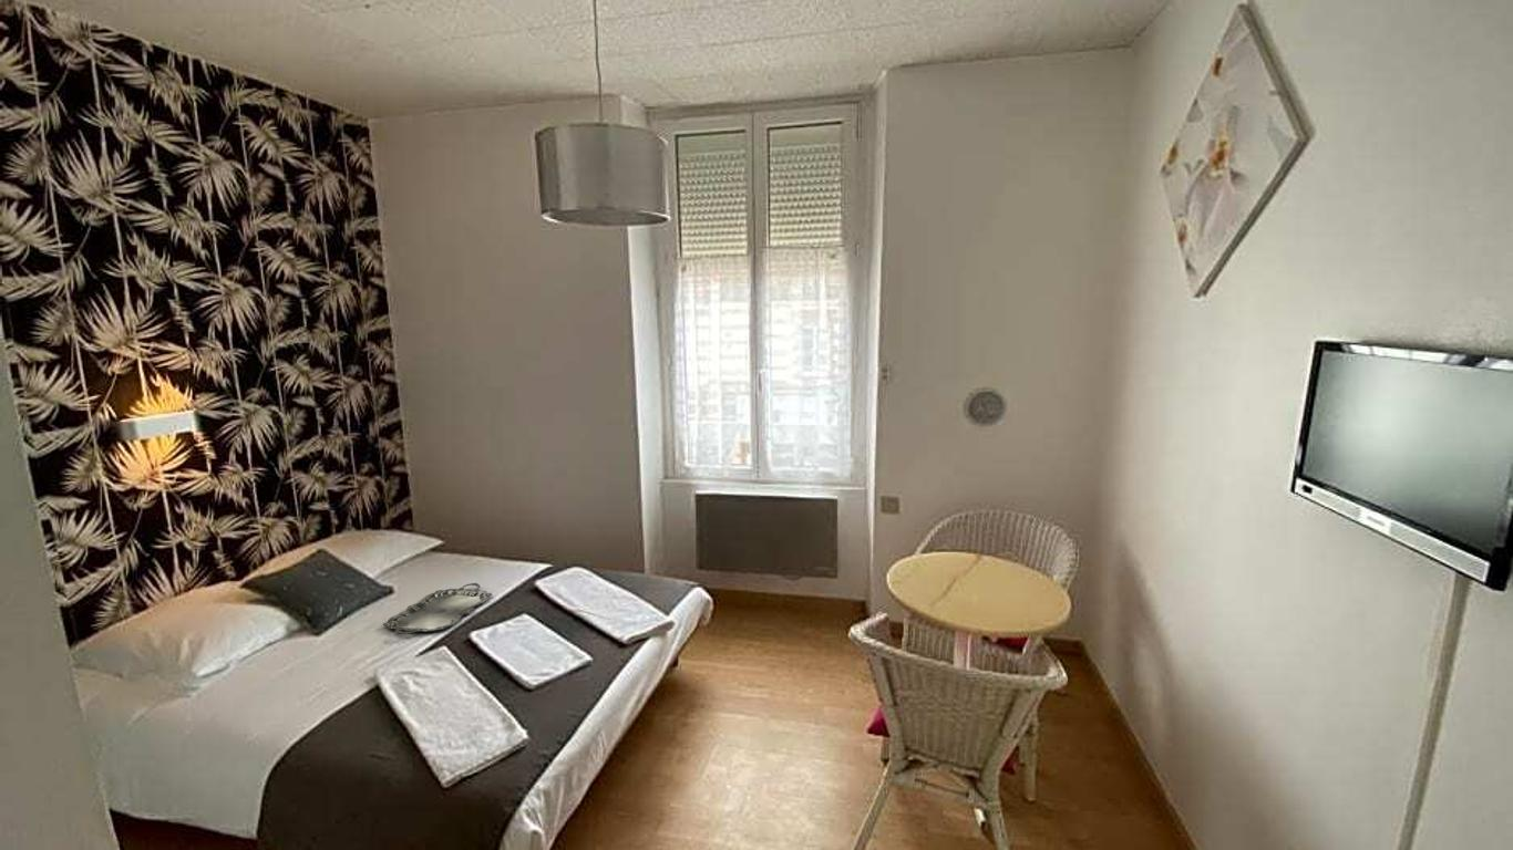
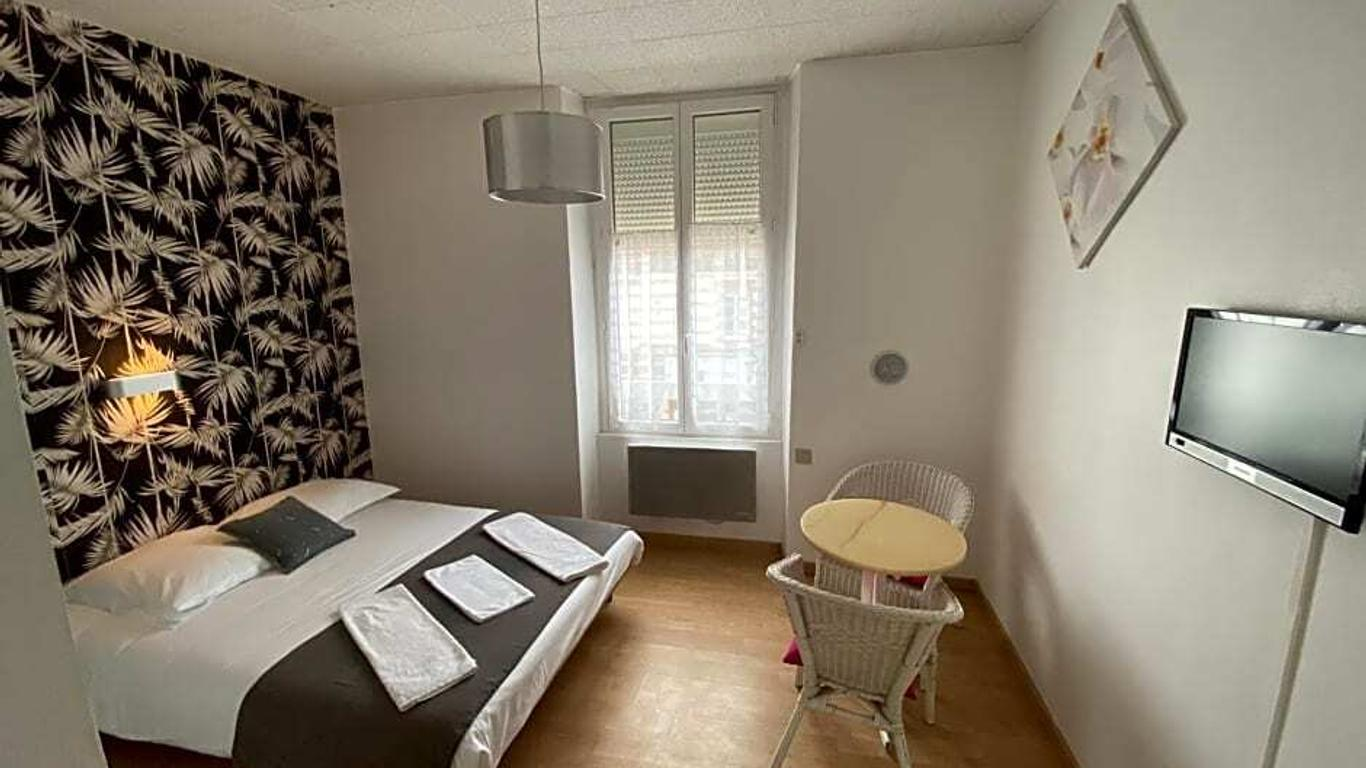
- serving tray (440, 609)
